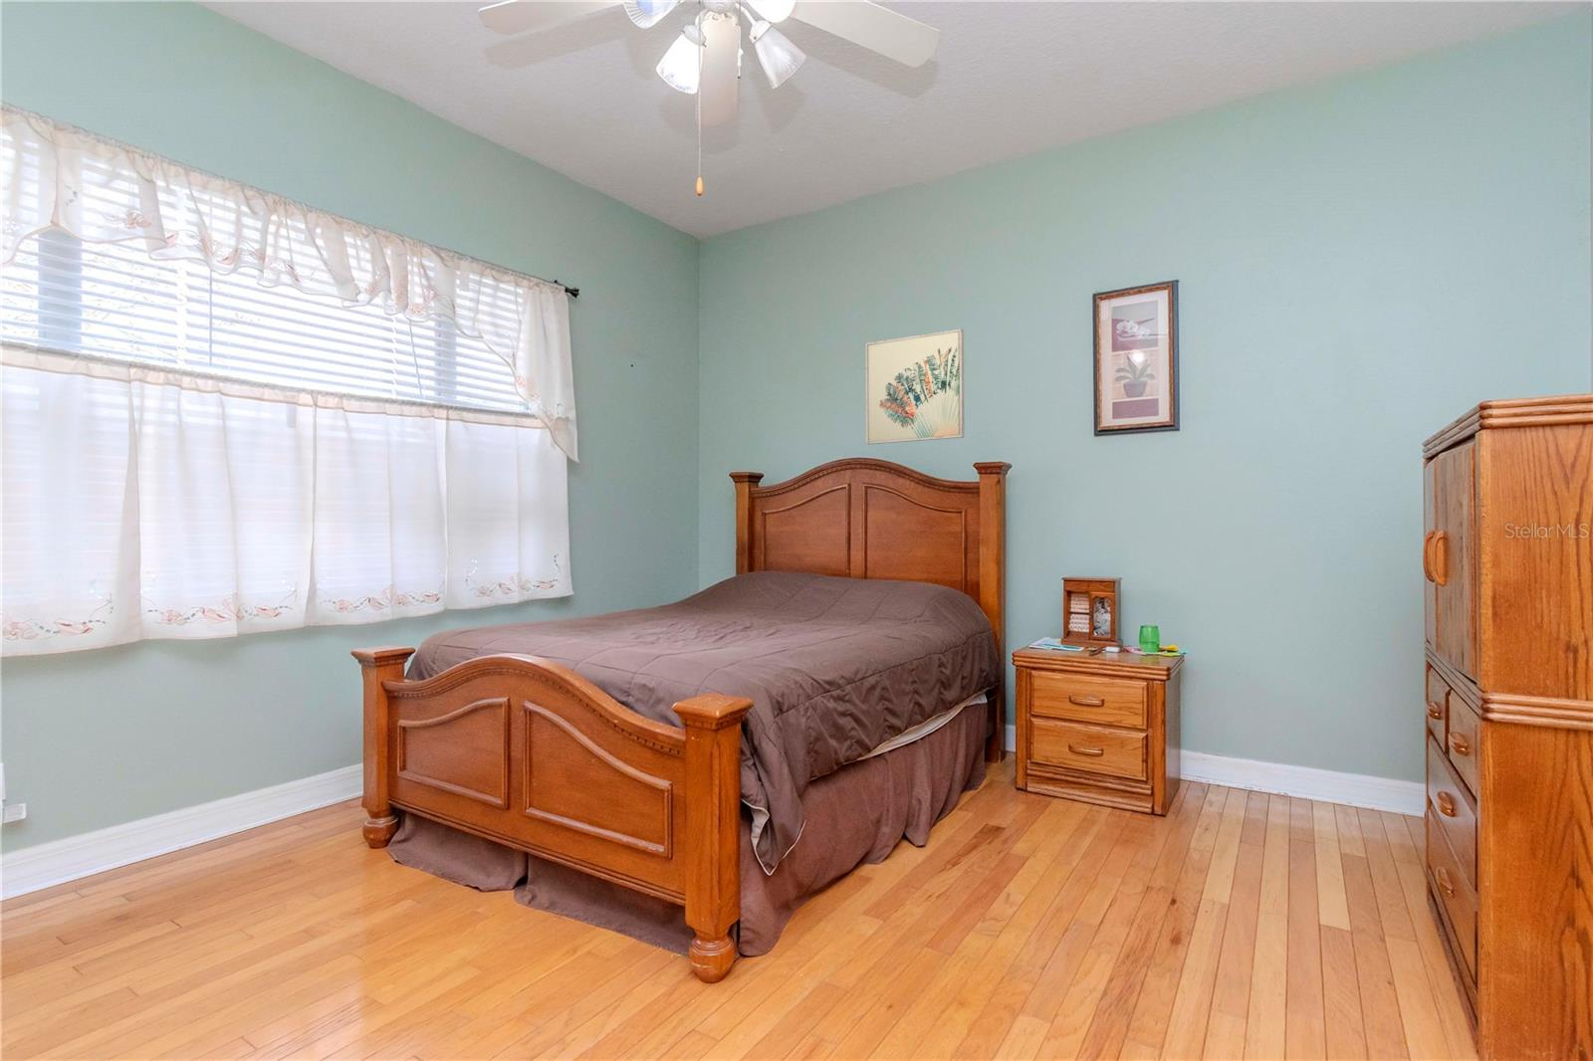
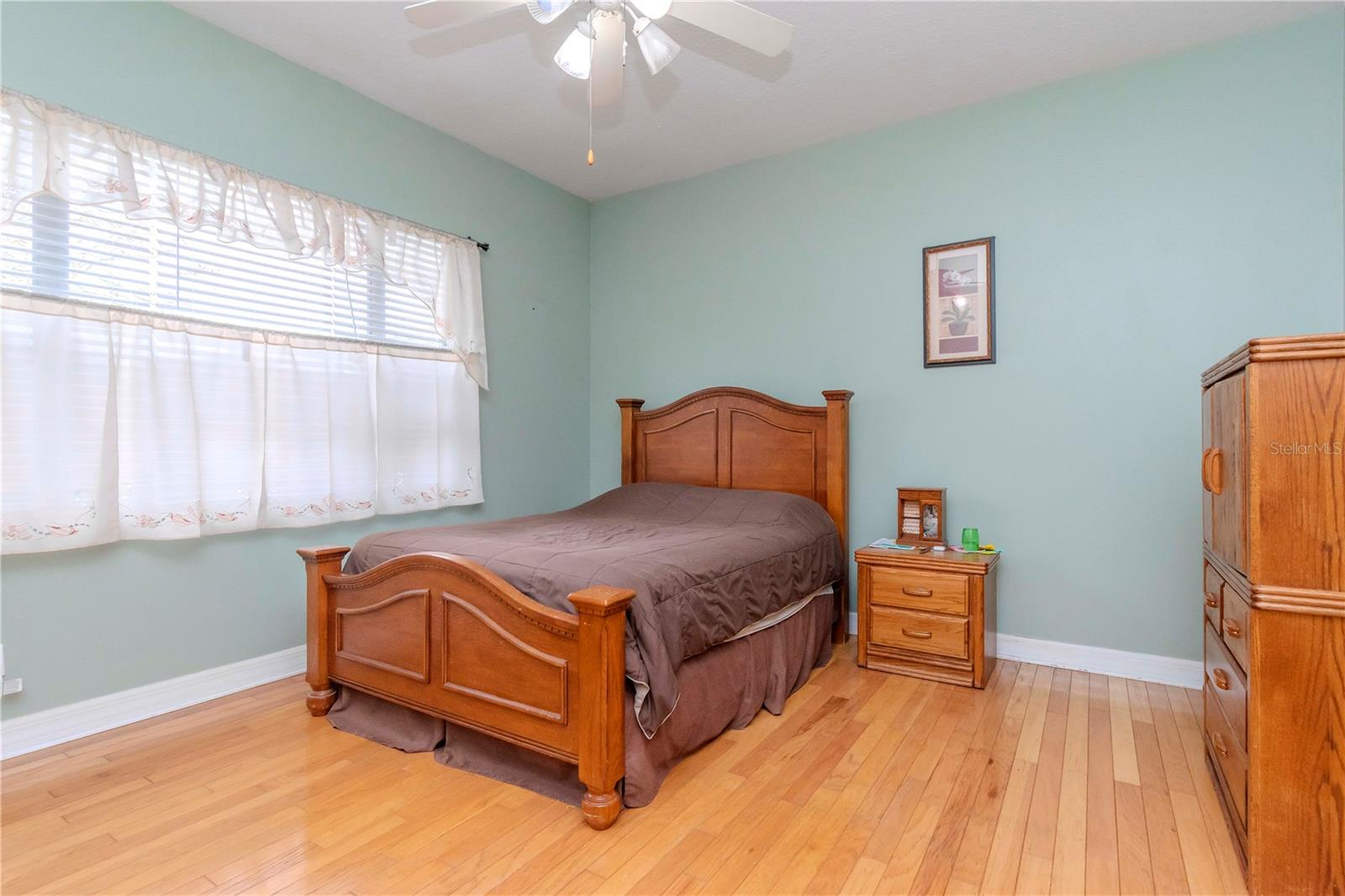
- wall art (913, 388)
